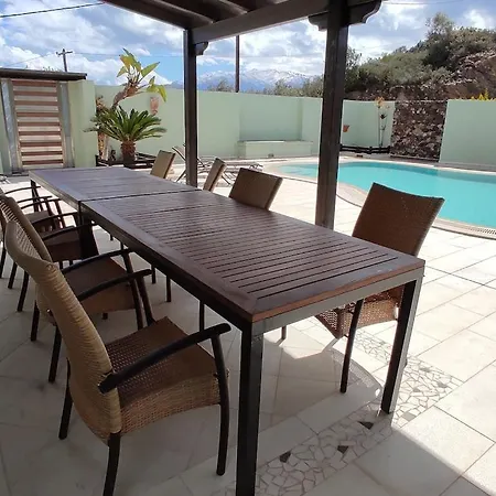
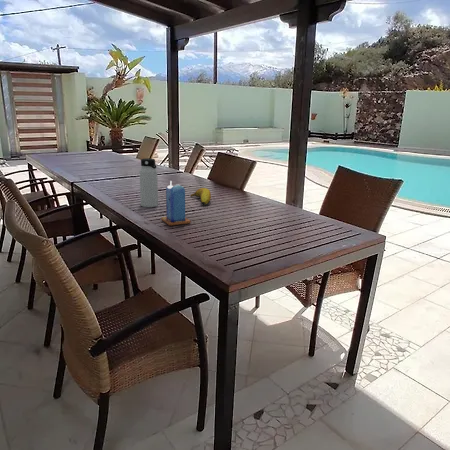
+ fruit (198, 195)
+ candle (175, 202)
+ water bottle (148, 182)
